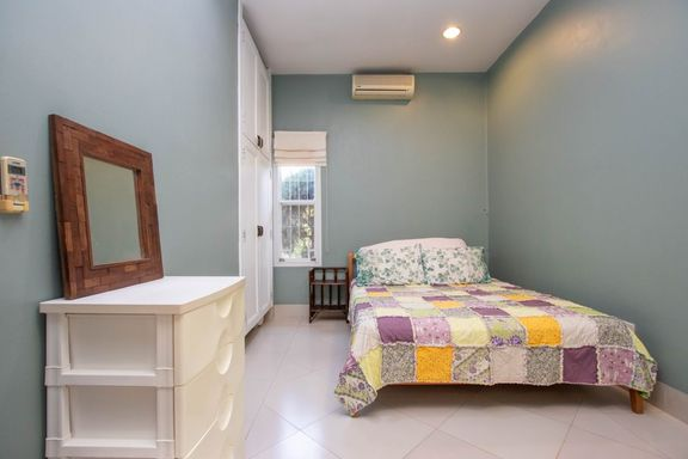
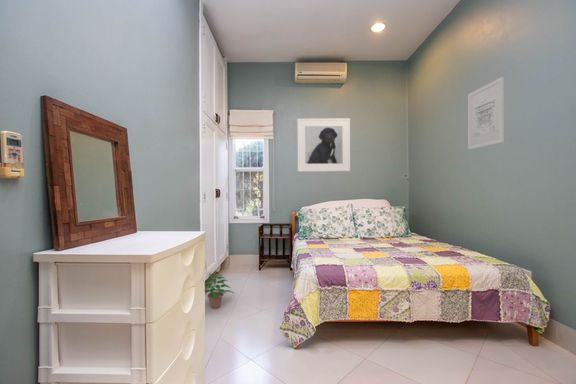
+ wall art (484, 116)
+ potted plant (216, 289)
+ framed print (323, 144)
